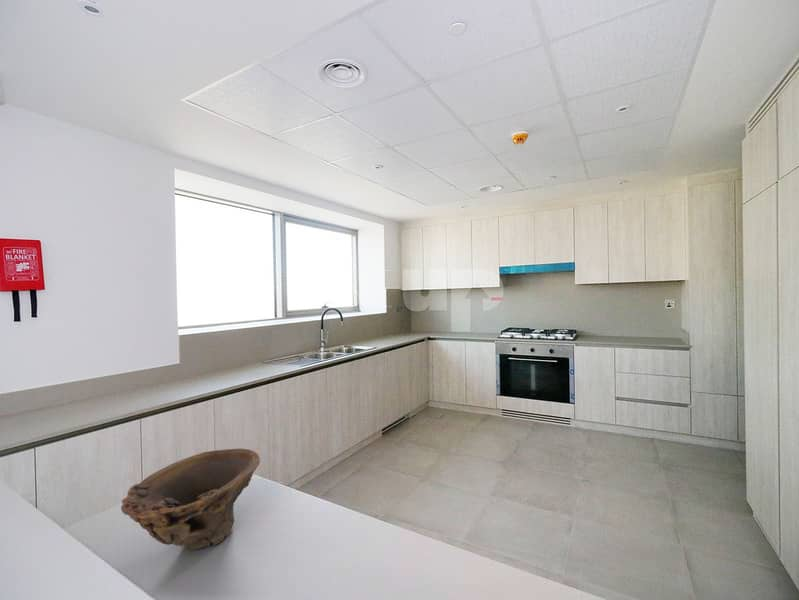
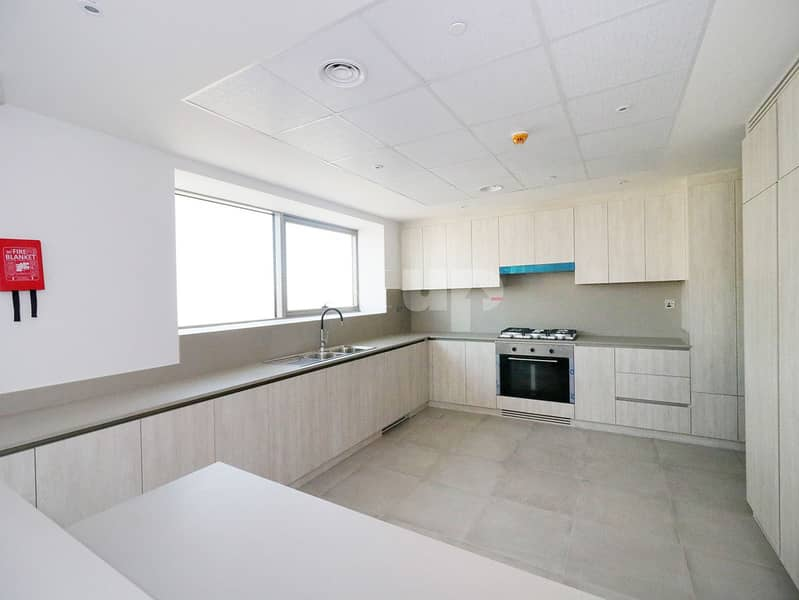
- bowl (198, 507)
